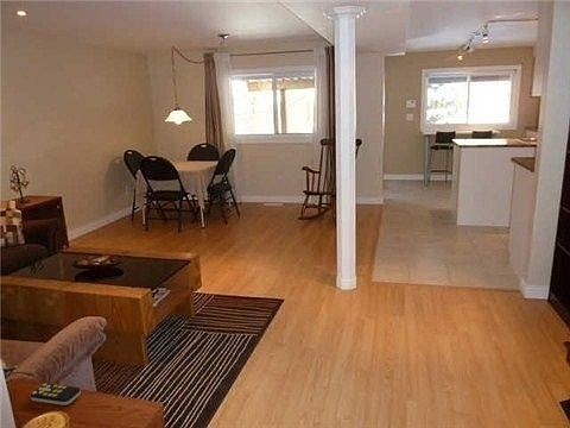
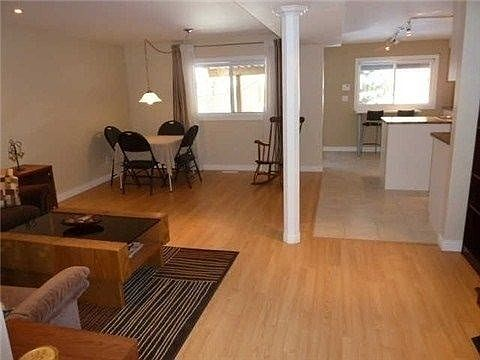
- remote control (55, 394)
